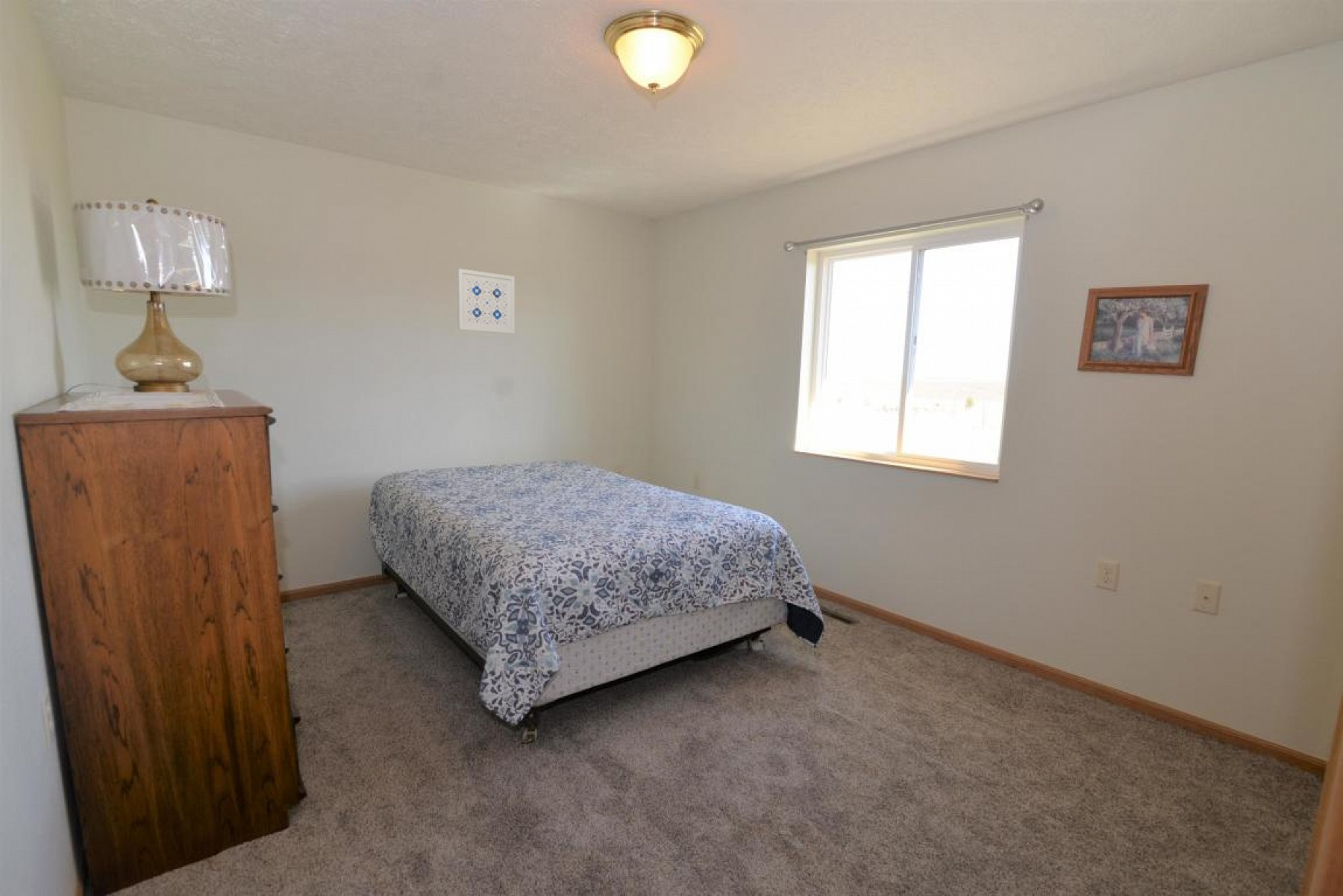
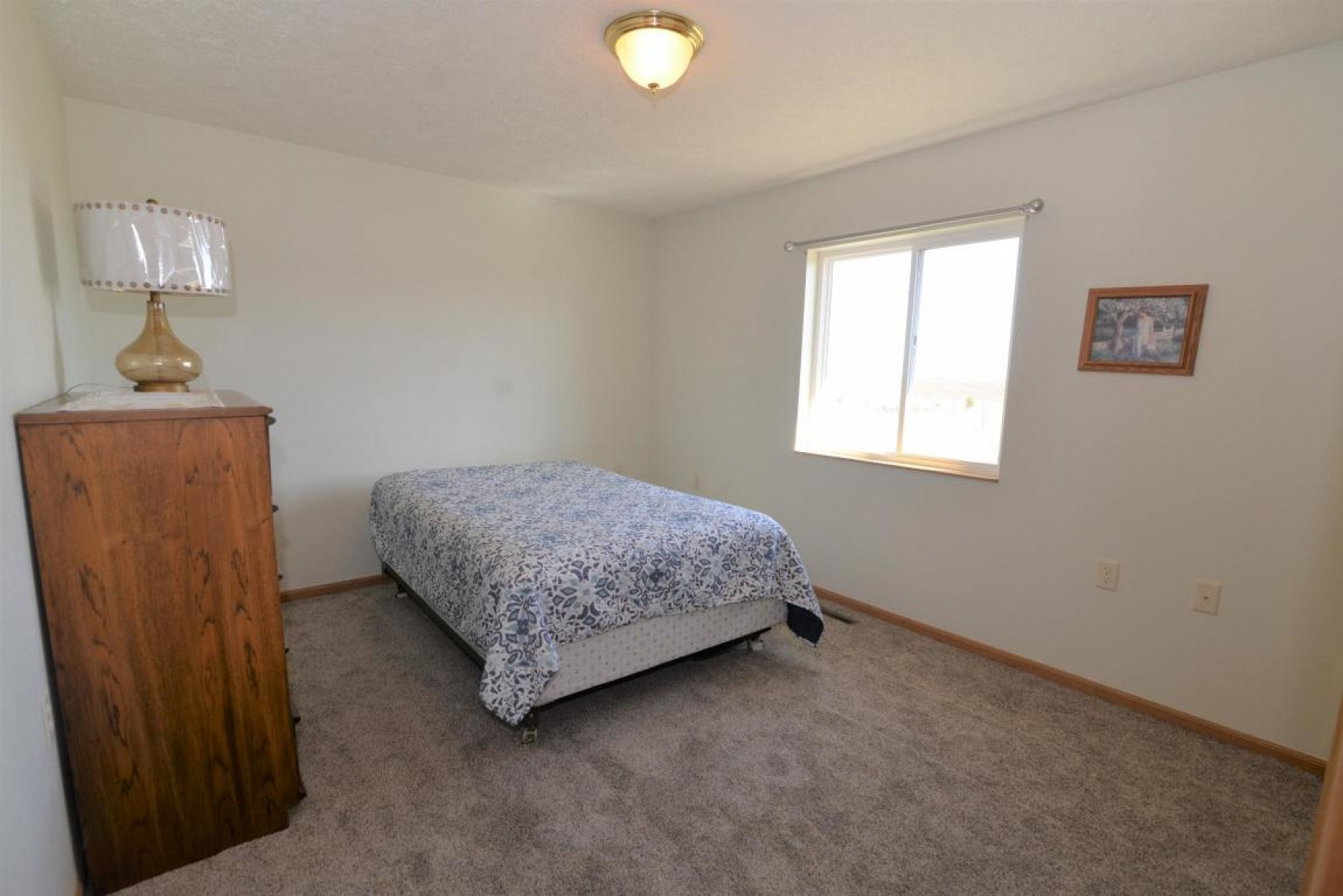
- wall art (486, 302)
